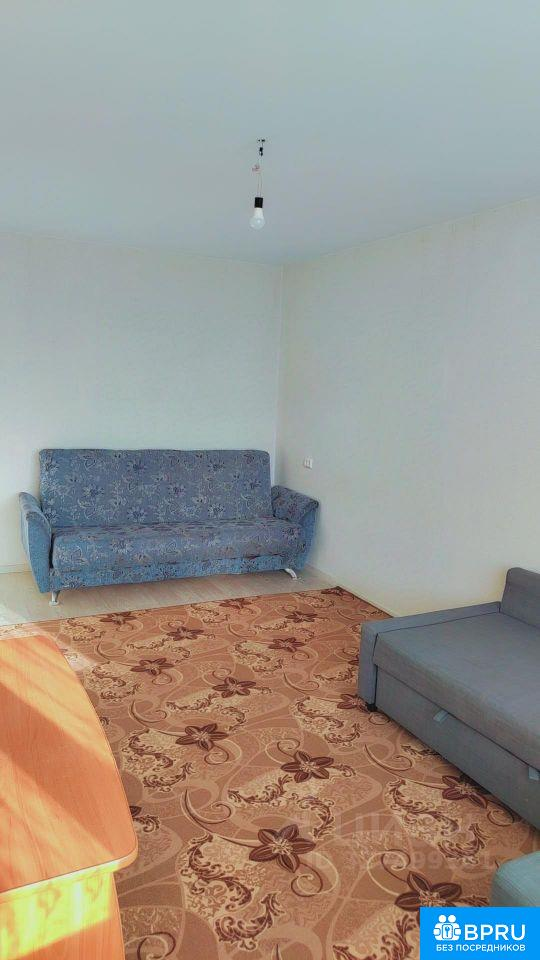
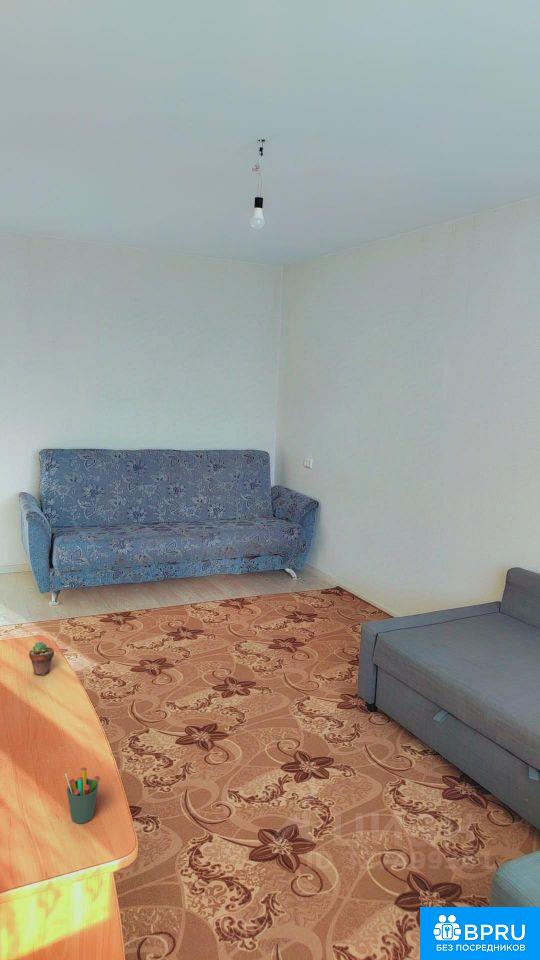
+ pen holder (82, 793)
+ potted succulent (41, 657)
